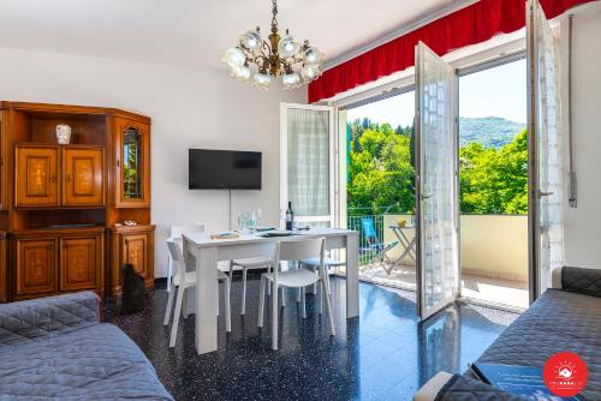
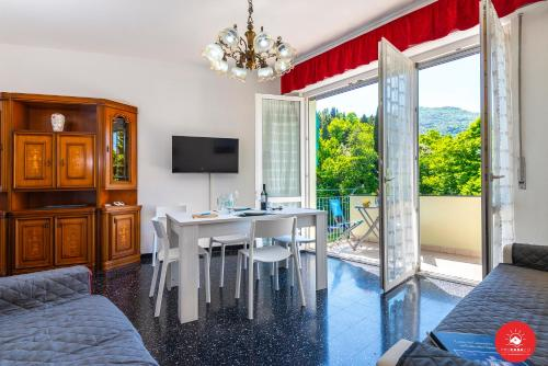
- shoulder bag (132, 287)
